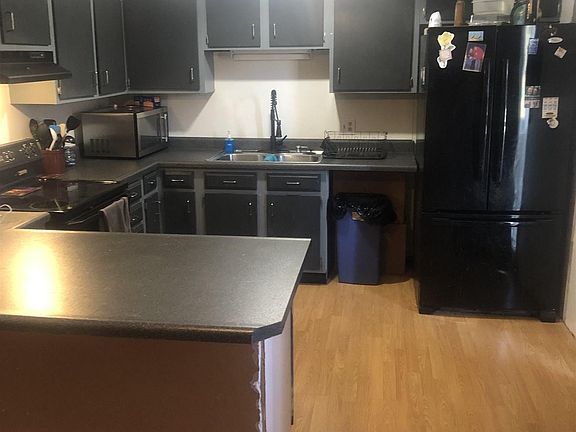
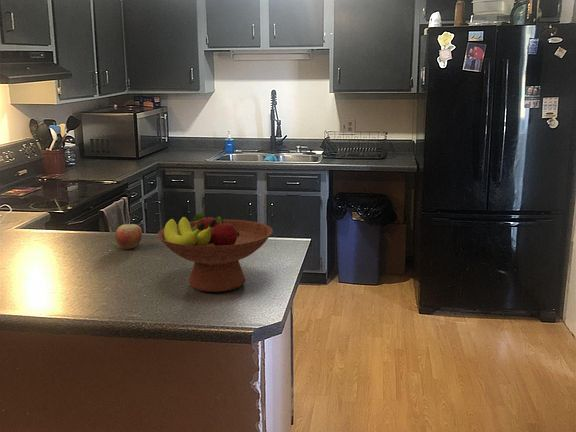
+ fruit bowl (216, 247)
+ apple (128, 235)
